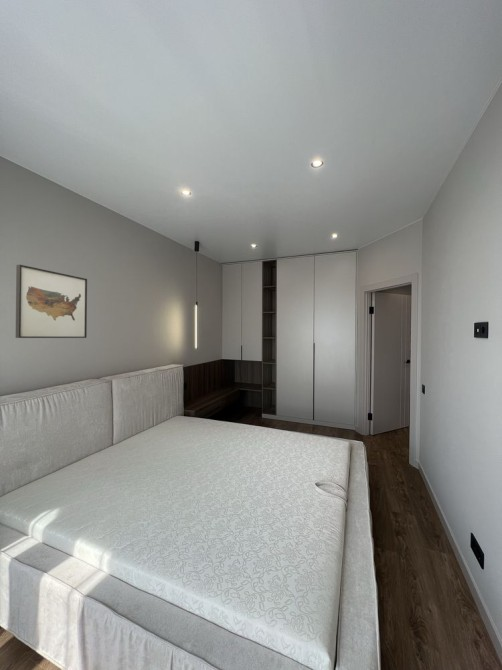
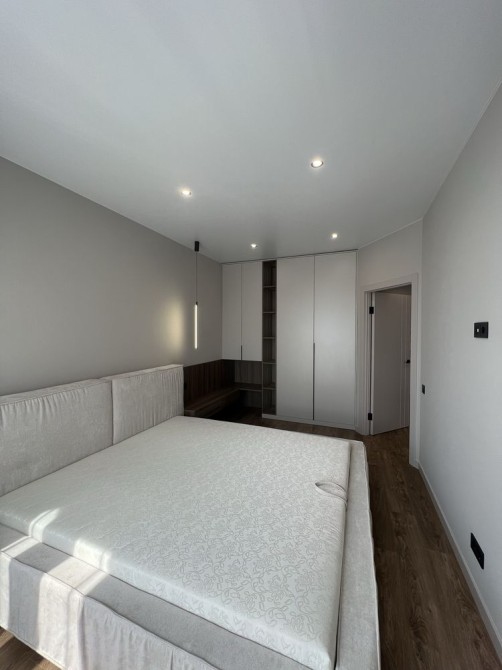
- wall art (55, 305)
